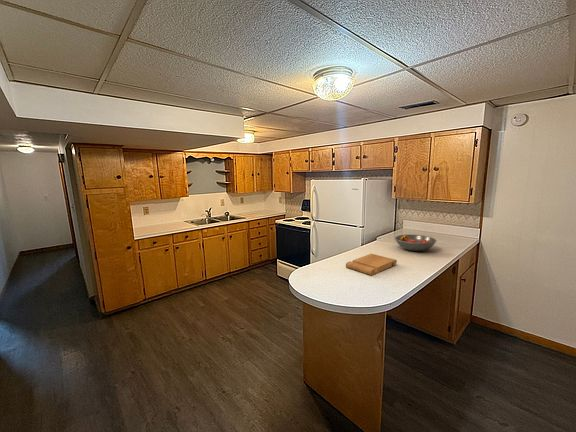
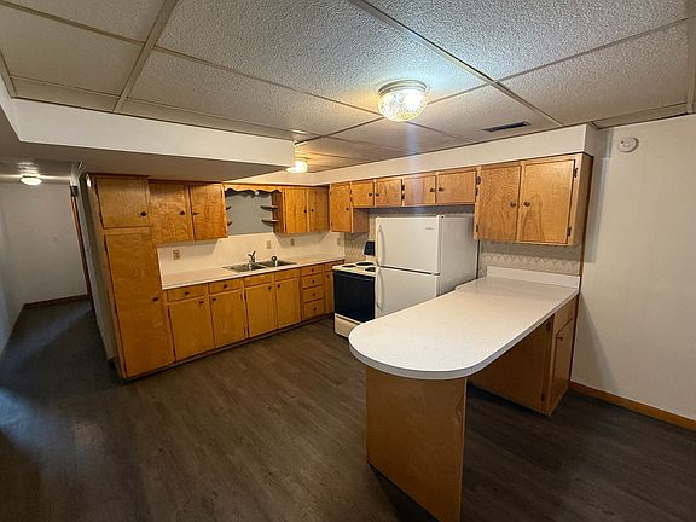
- fruit bowl (414, 242)
- cutting board (371, 263)
